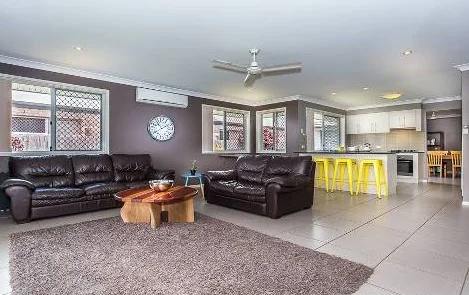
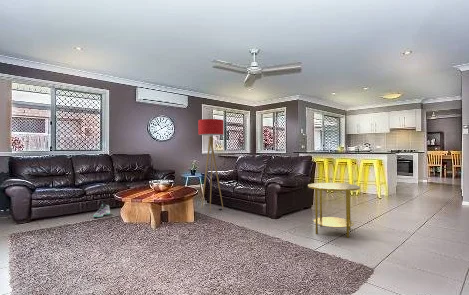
+ side table (333, 217)
+ floor lamp (211, 165)
+ sneaker (101, 208)
